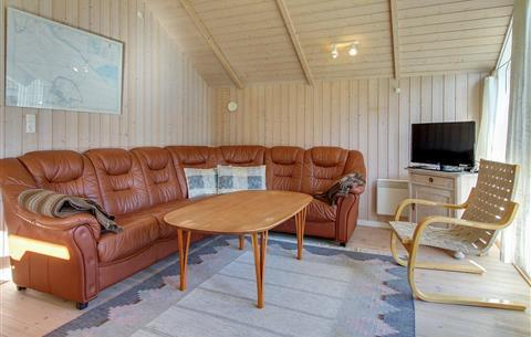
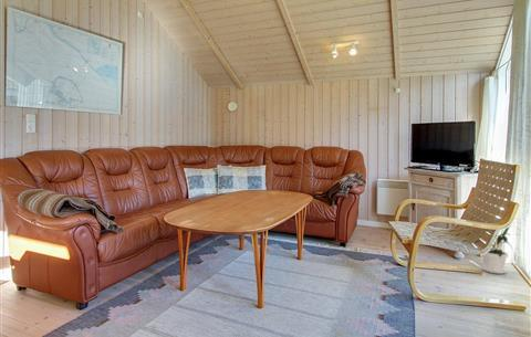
+ house plant (494, 242)
